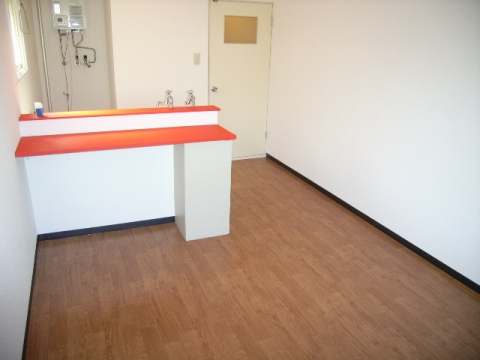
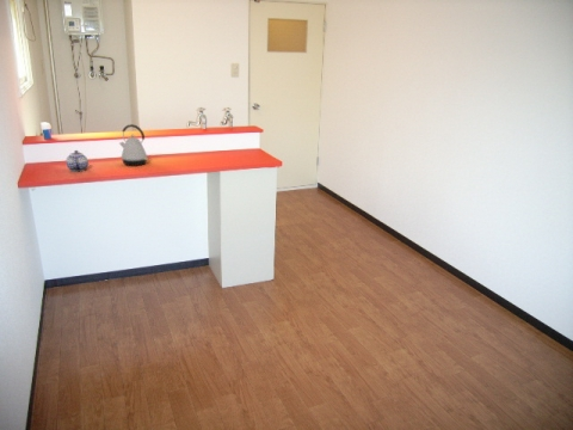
+ kettle (133, 143)
+ teapot (76, 160)
